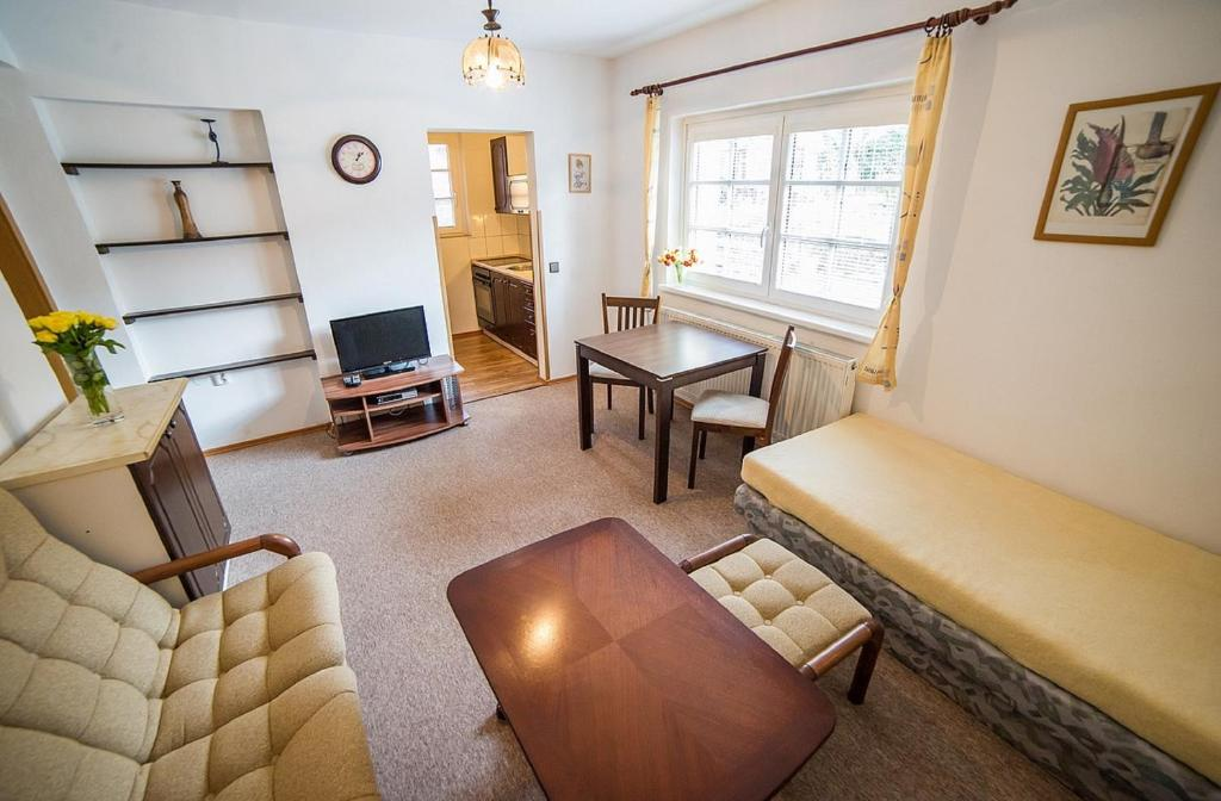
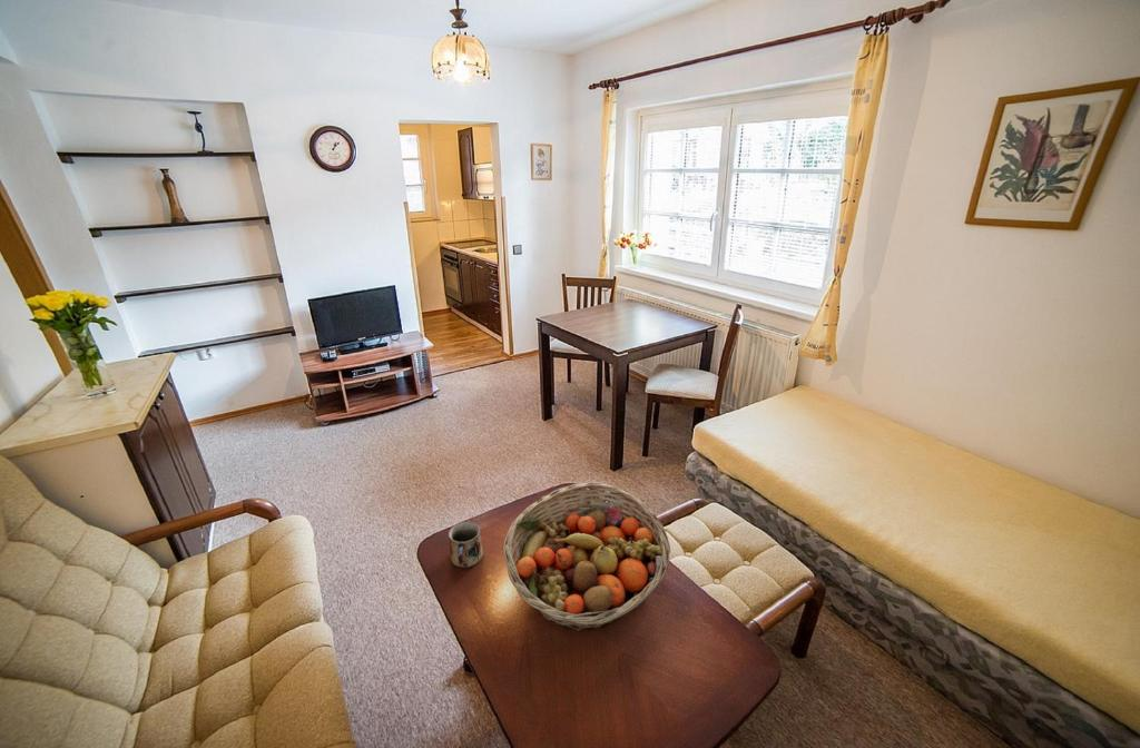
+ fruit basket (588, 553)
+ mug (465, 545)
